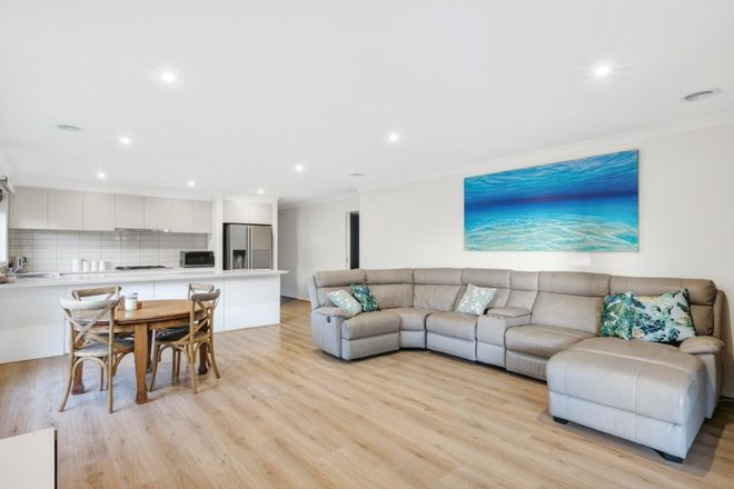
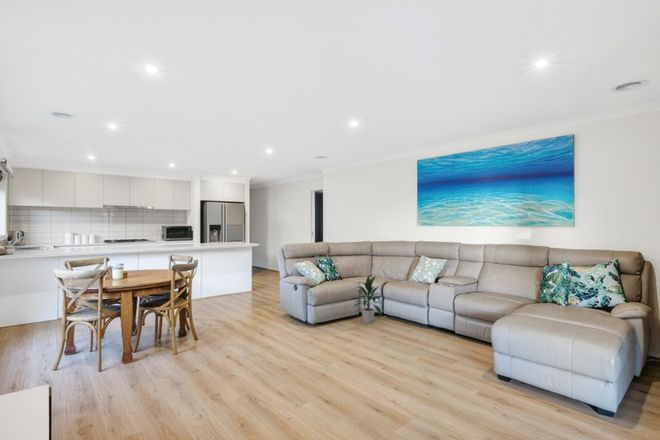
+ indoor plant (368, 299)
